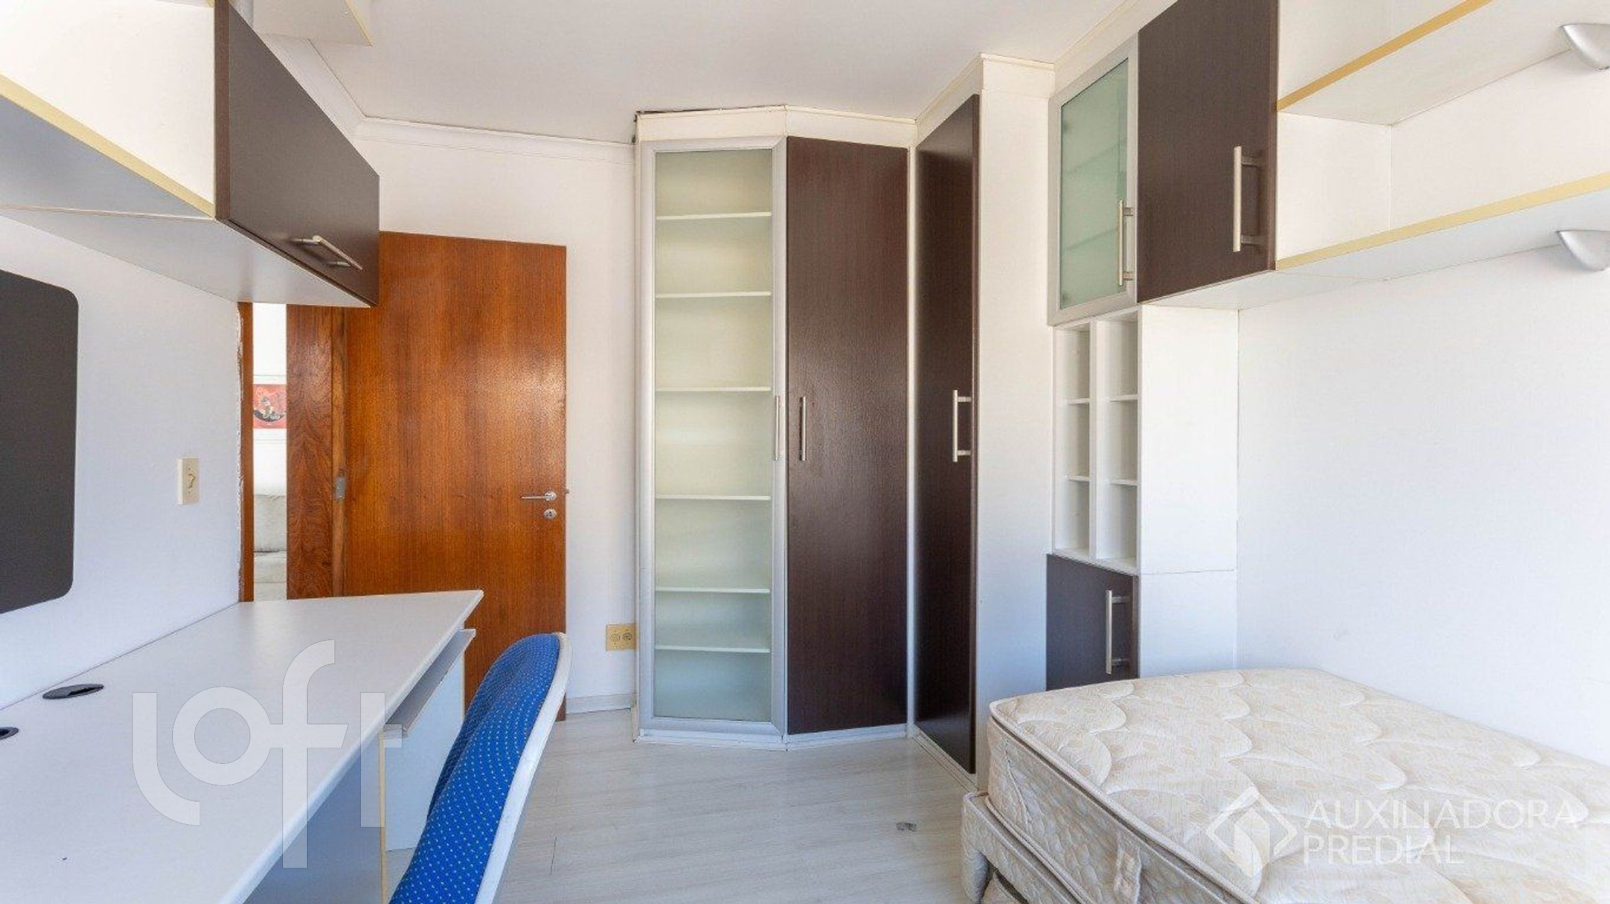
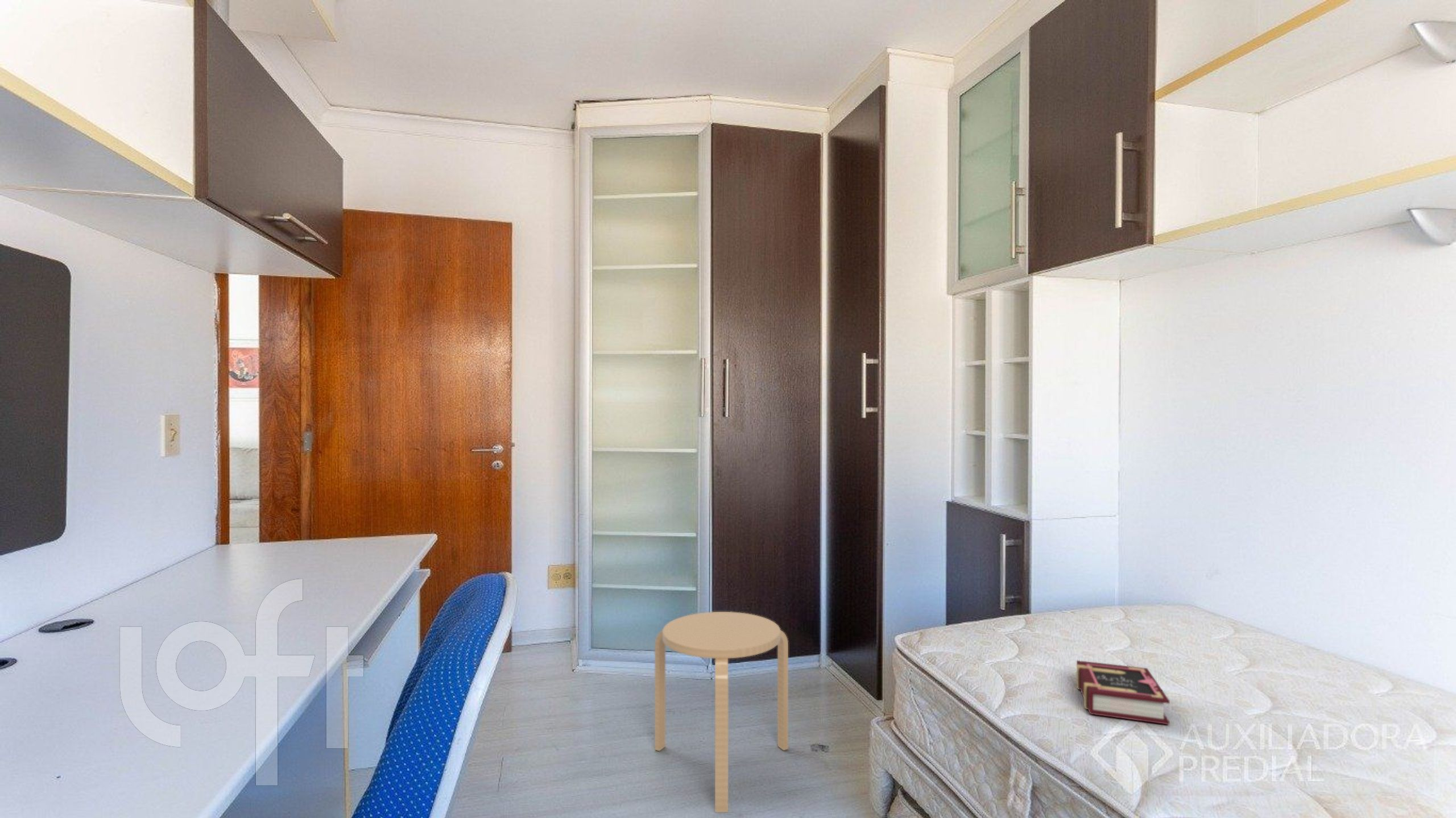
+ book (1118, 688)
+ stool (715, 696)
